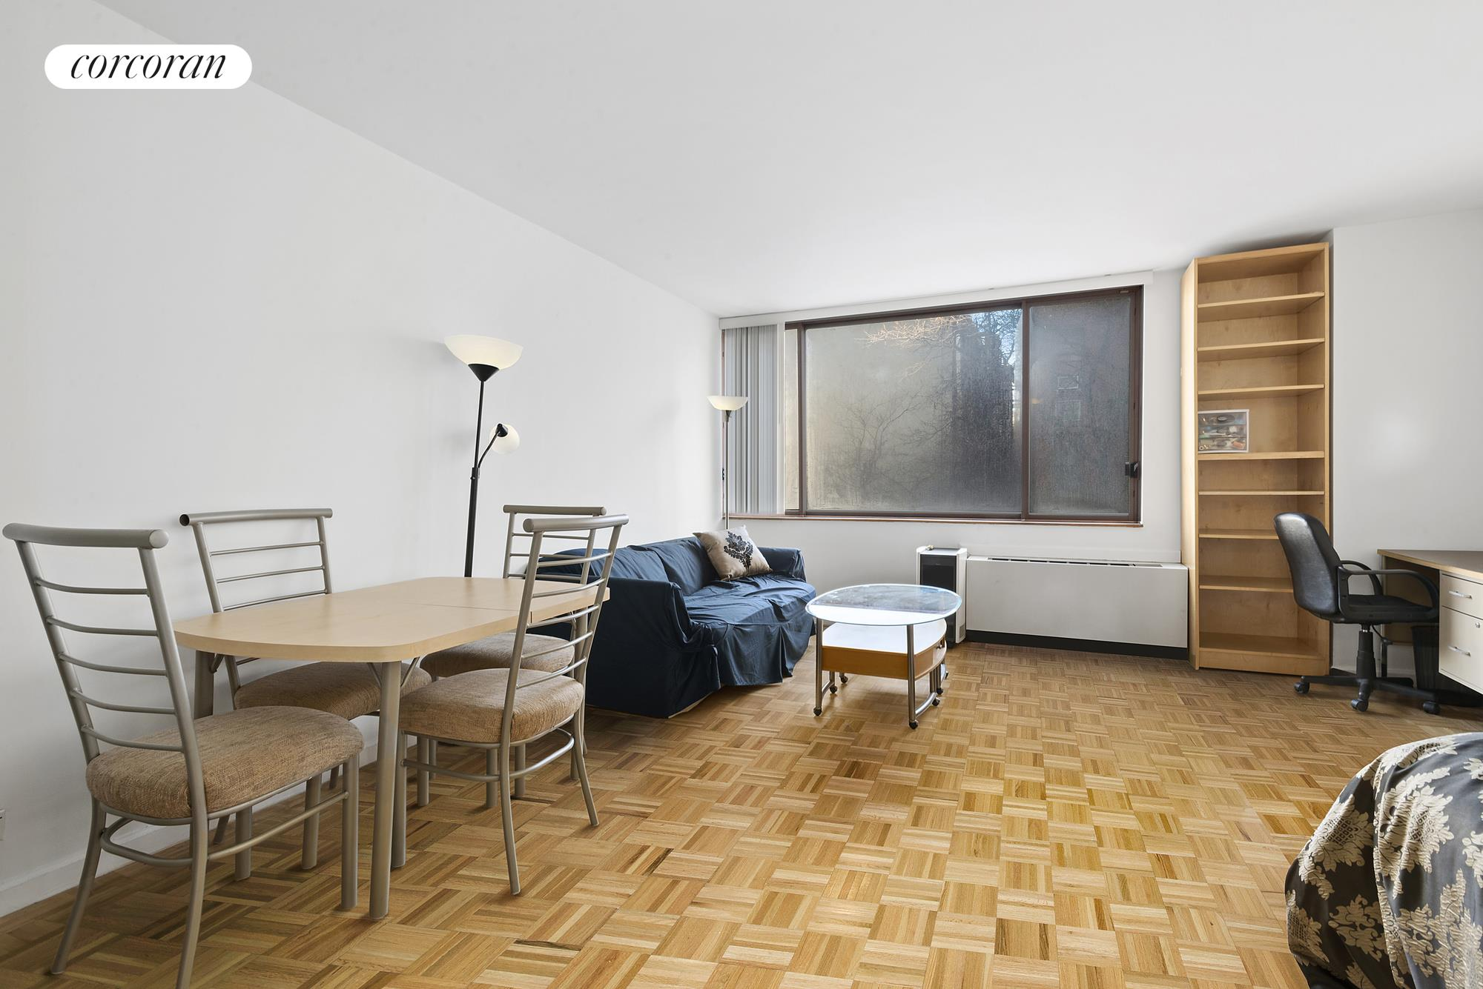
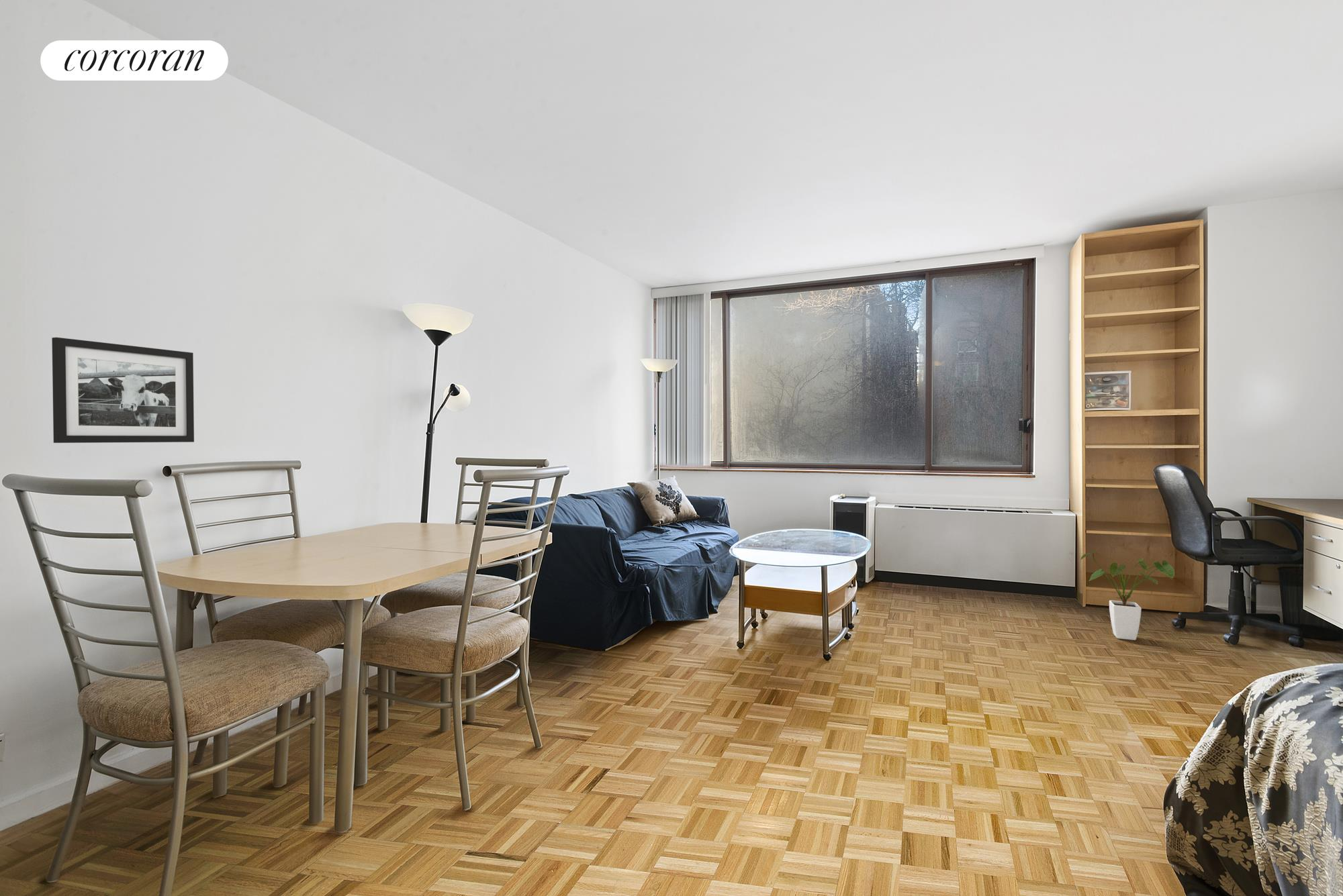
+ picture frame (129, 394)
+ house plant (1127, 597)
